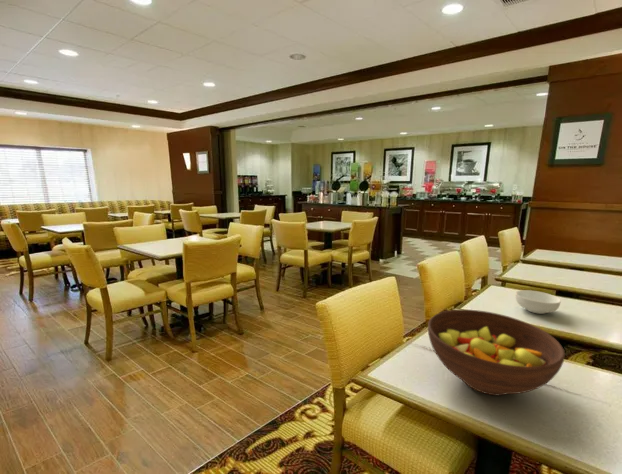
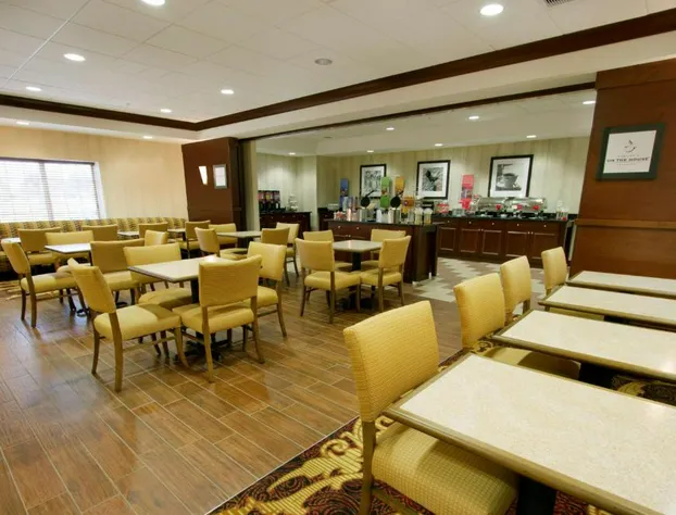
- cereal bowl (536, 303)
- fruit bowl (487, 357)
